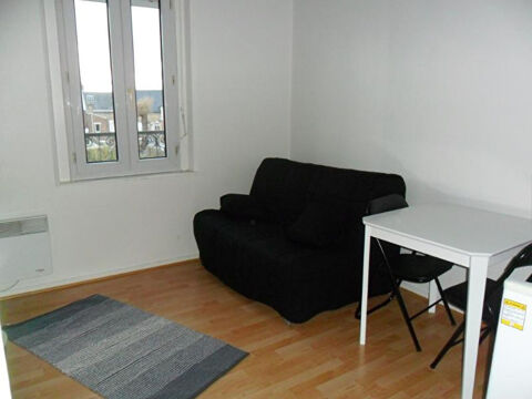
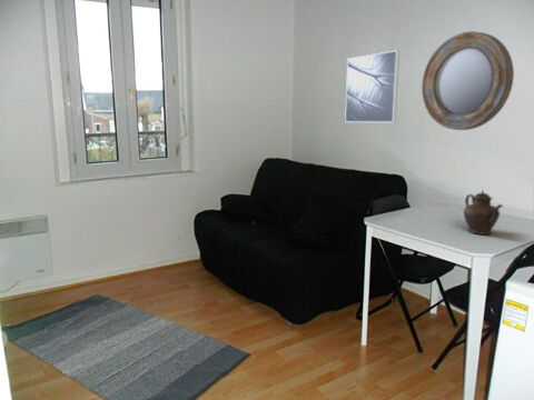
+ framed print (370, 89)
+ teapot (482, 211)
+ home mirror (463, 81)
